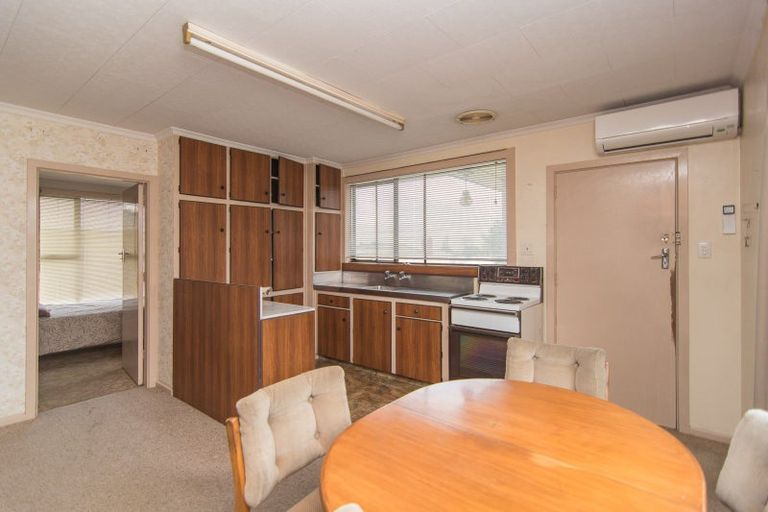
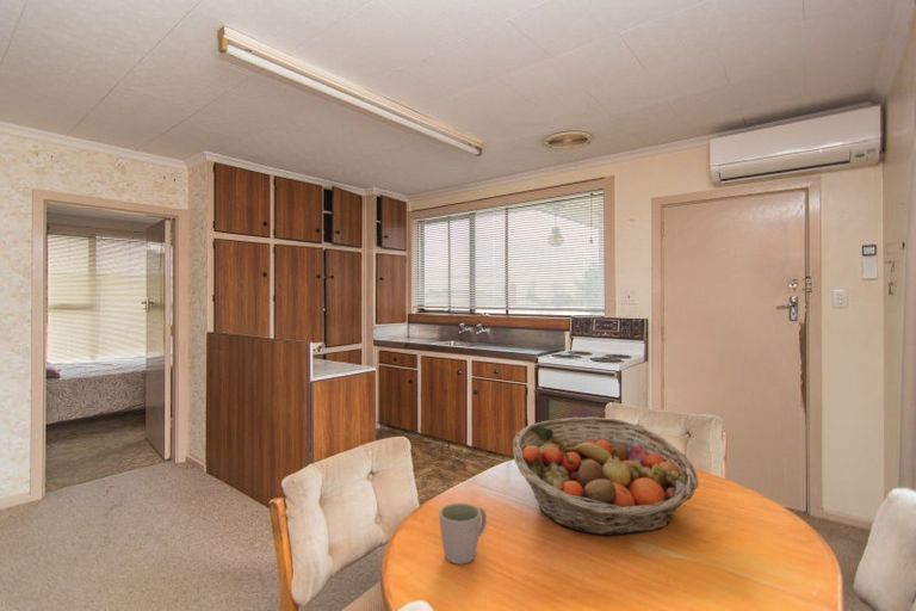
+ mug (465, 530)
+ fruit basket (600, 470)
